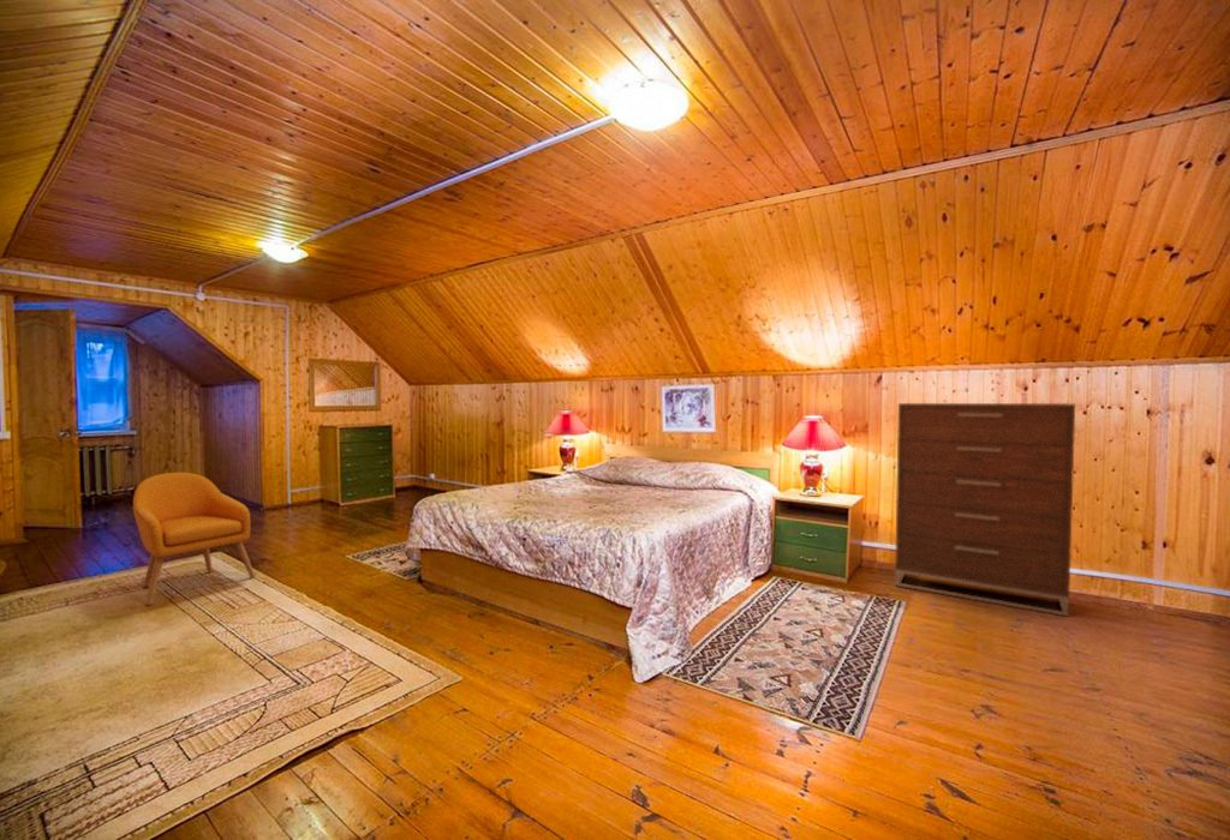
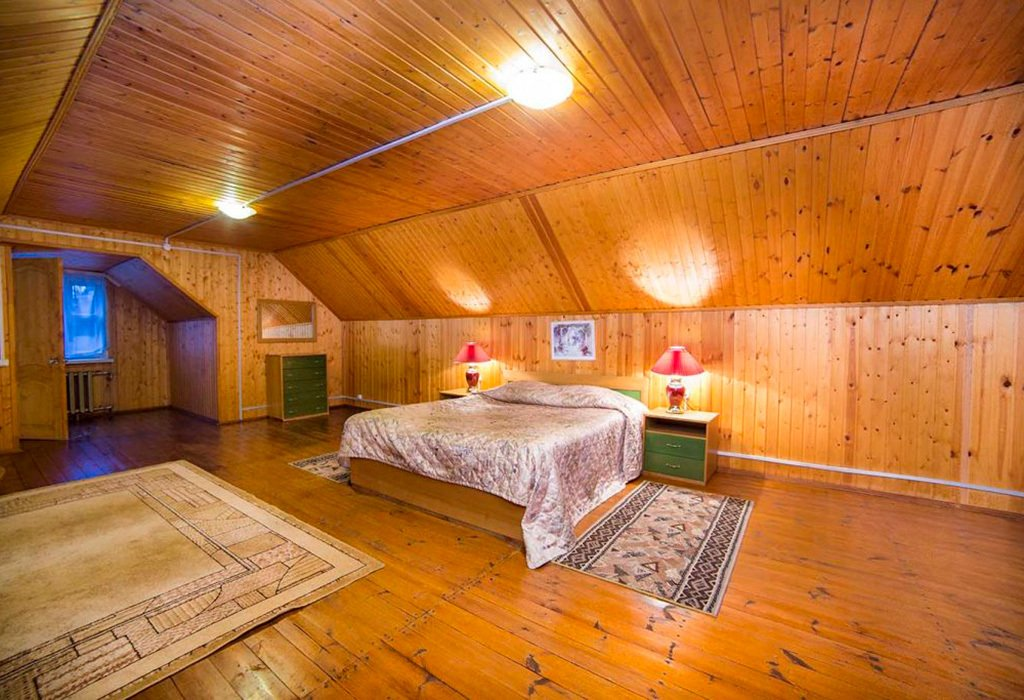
- armchair (187, 529)
- dresser (978, 497)
